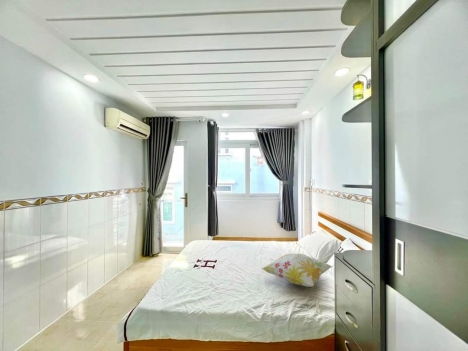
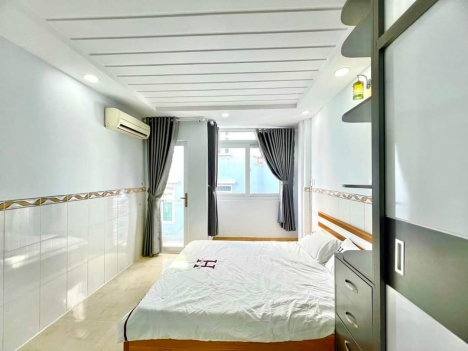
- decorative pillow (297, 267)
